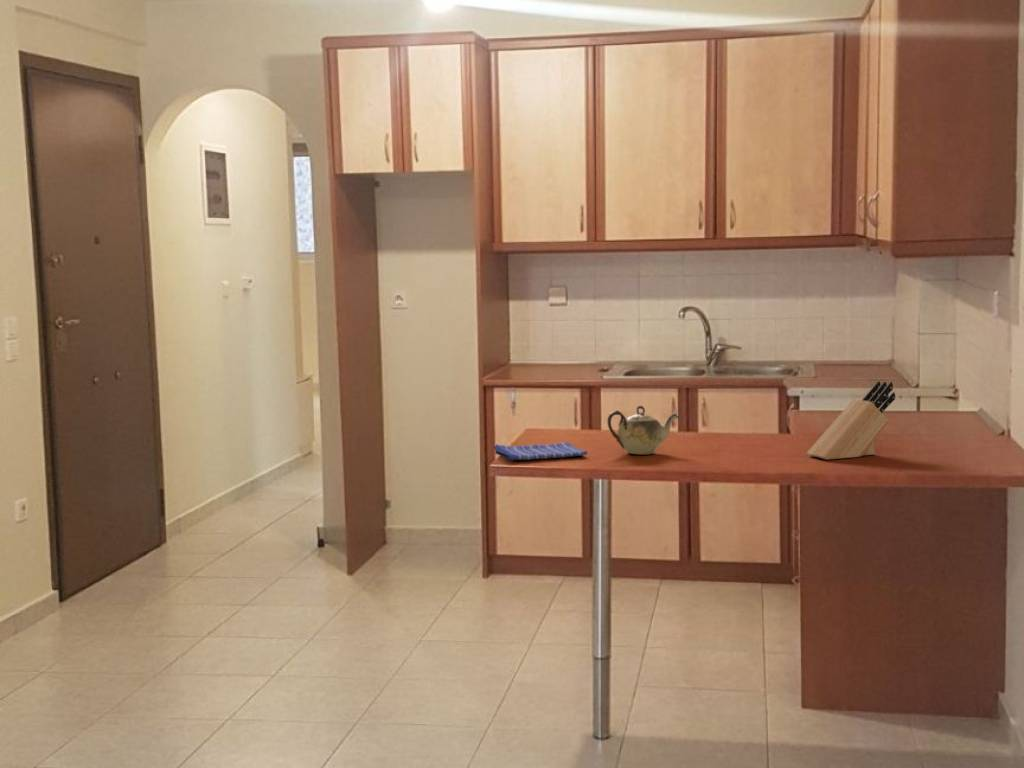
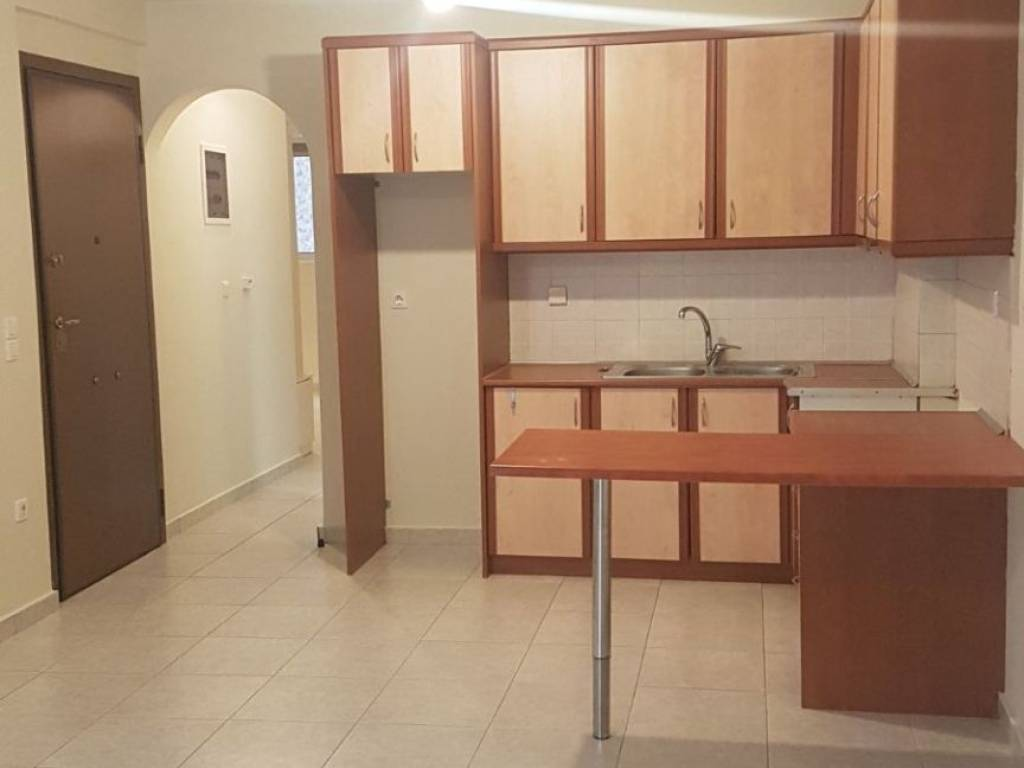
- knife block (853, 418)
- teapot (644, 429)
- dish towel (539, 450)
